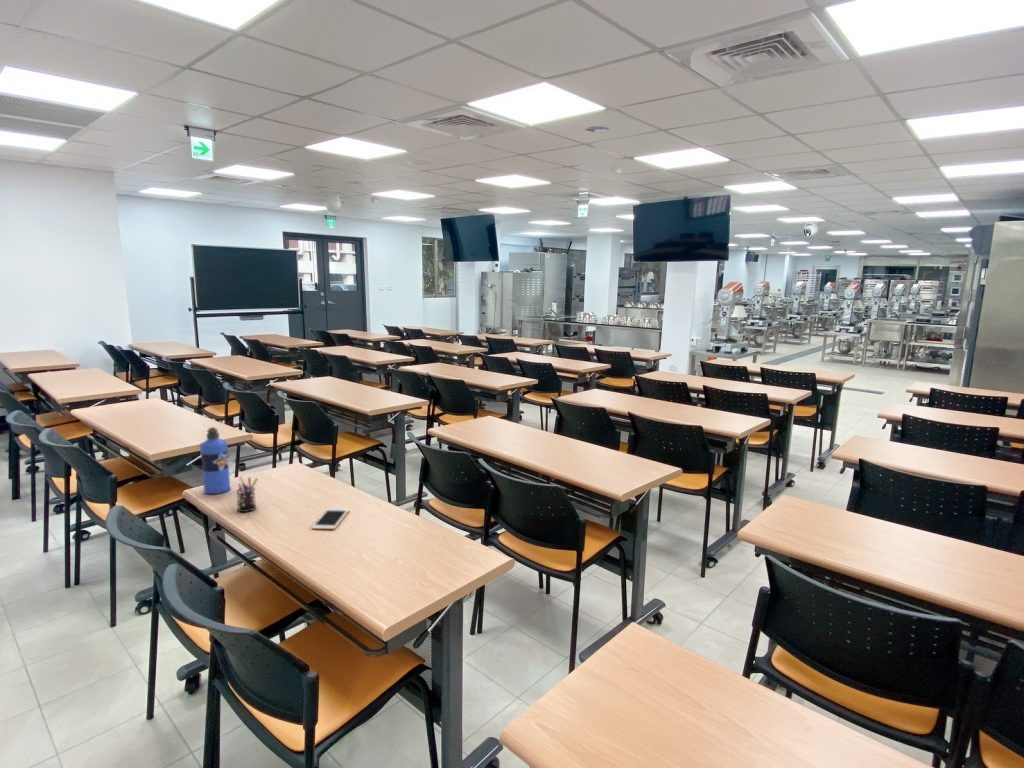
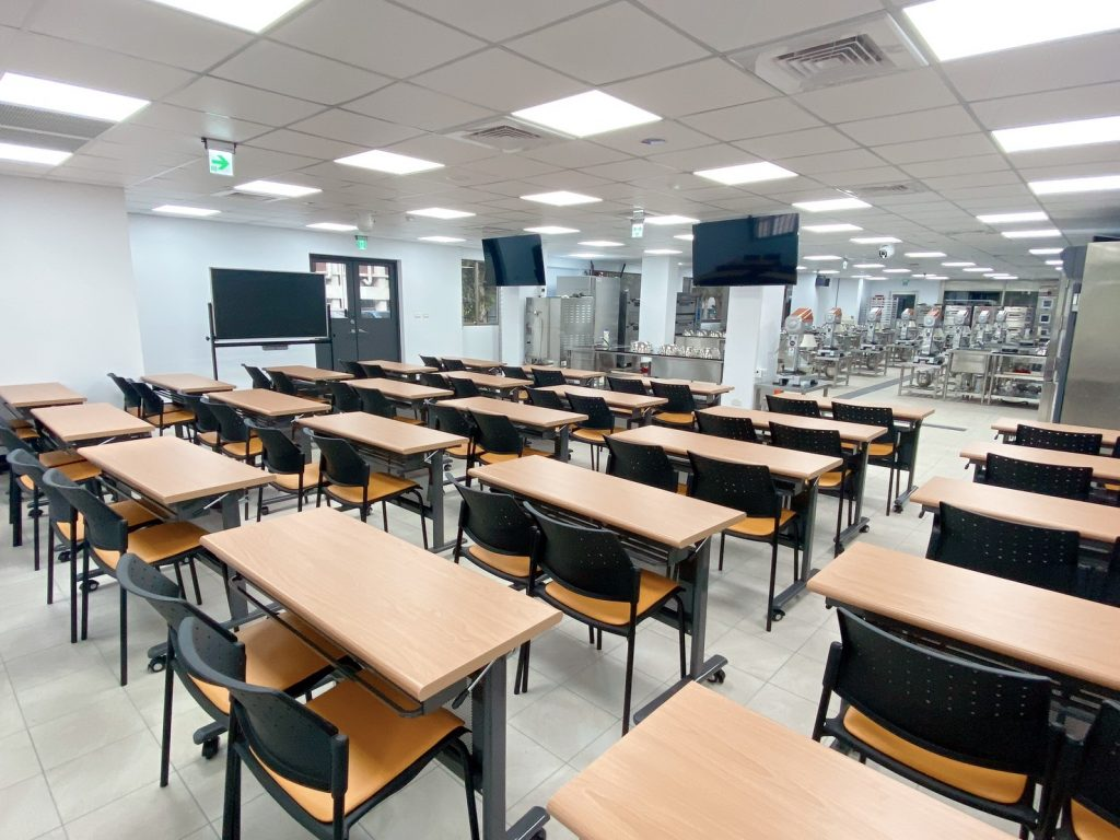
- cell phone (331, 518)
- pen holder (248, 492)
- water bottle (214, 459)
